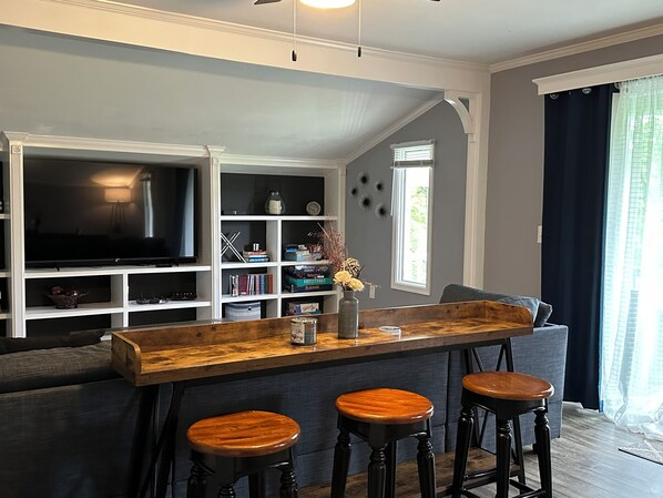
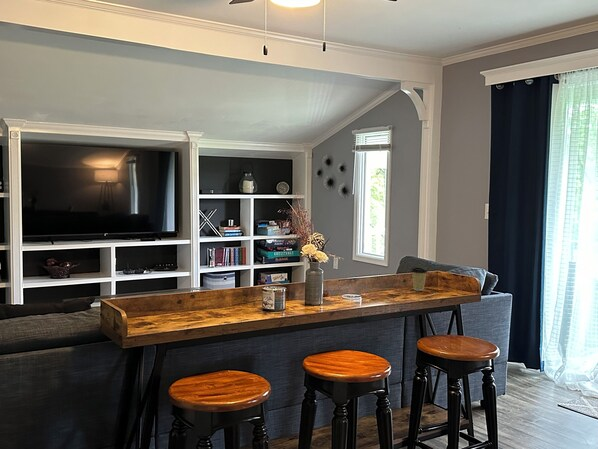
+ coffee cup (418, 279)
